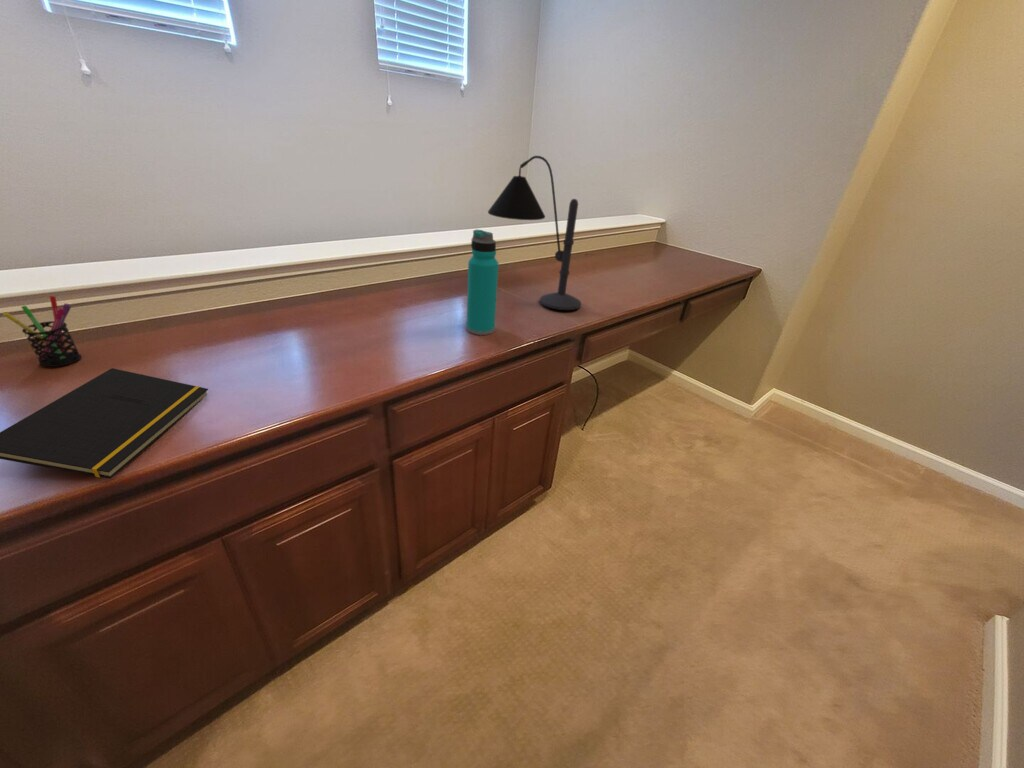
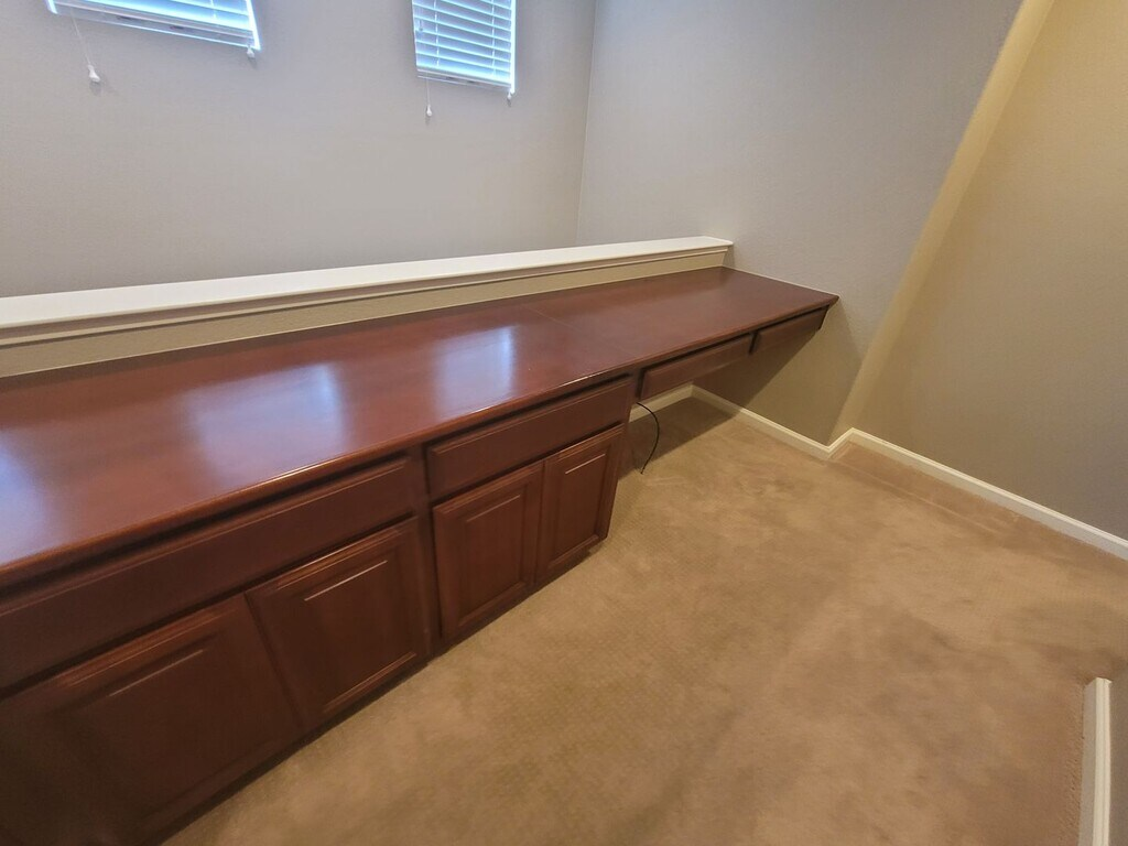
- water bottle (482, 283)
- pen holder (46, 331)
- desk lamp (538, 219)
- notepad (111, 416)
